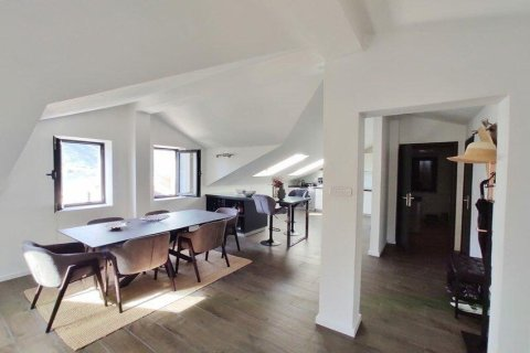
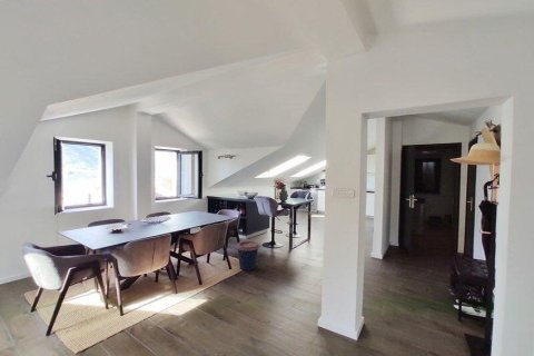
+ coffee cup (247, 255)
